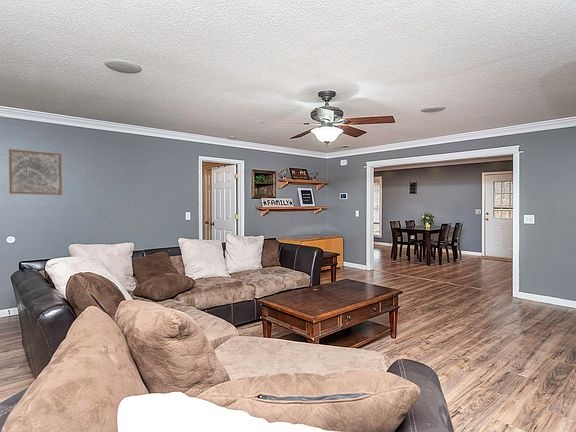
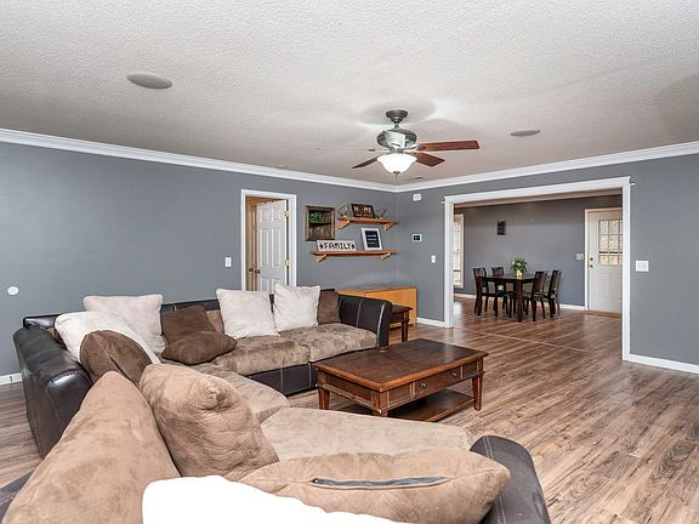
- wall art (36, 173)
